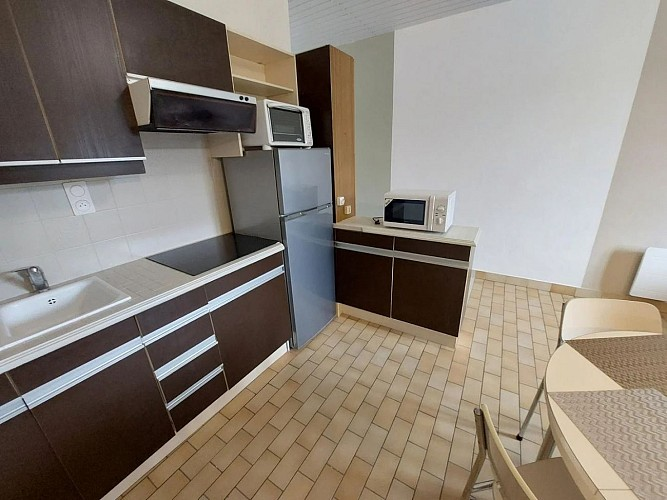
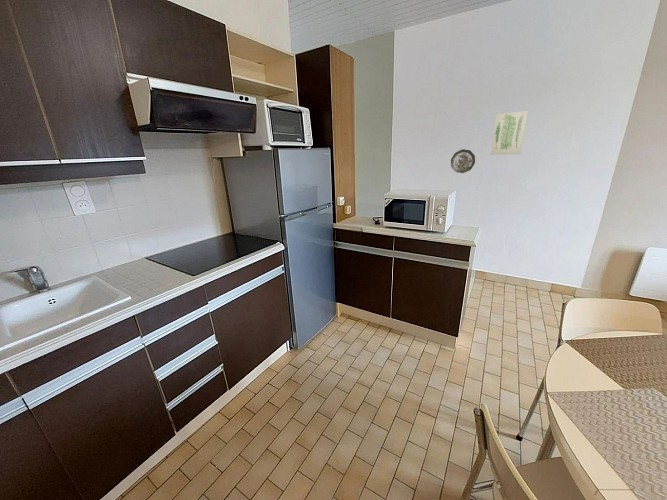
+ wall art (508, 134)
+ decorative plate (462, 161)
